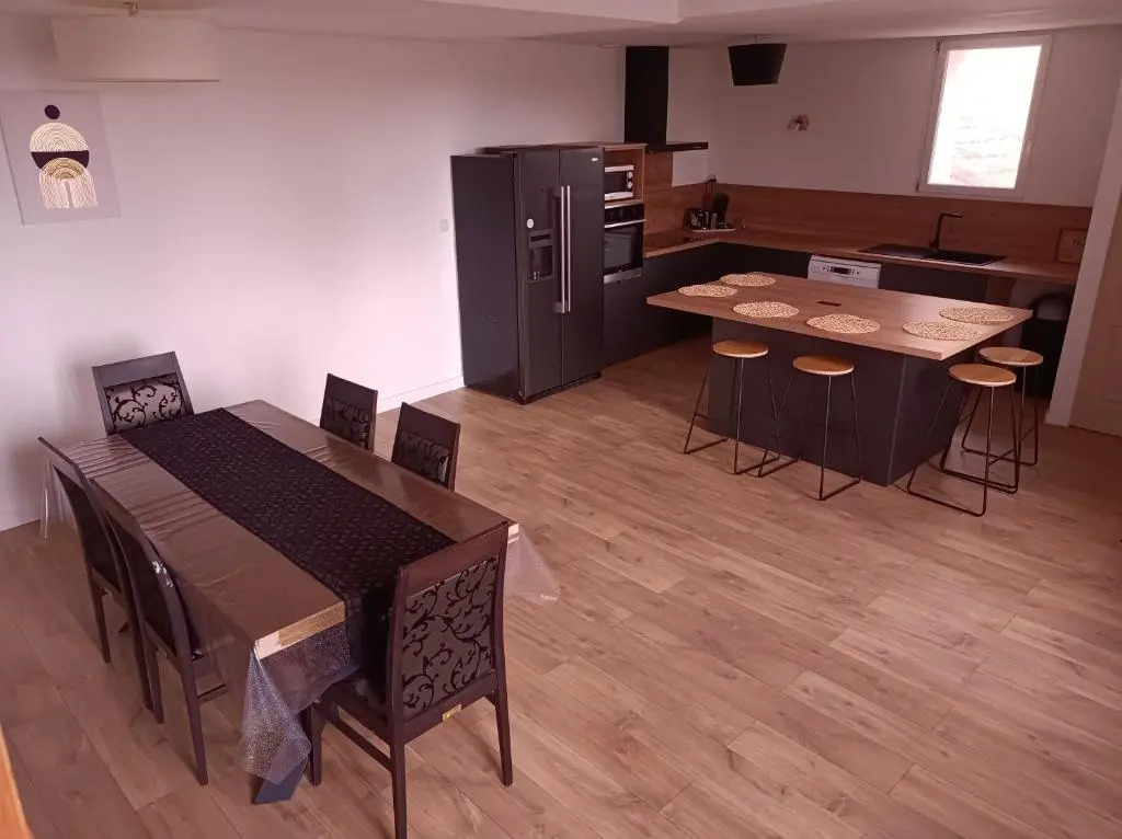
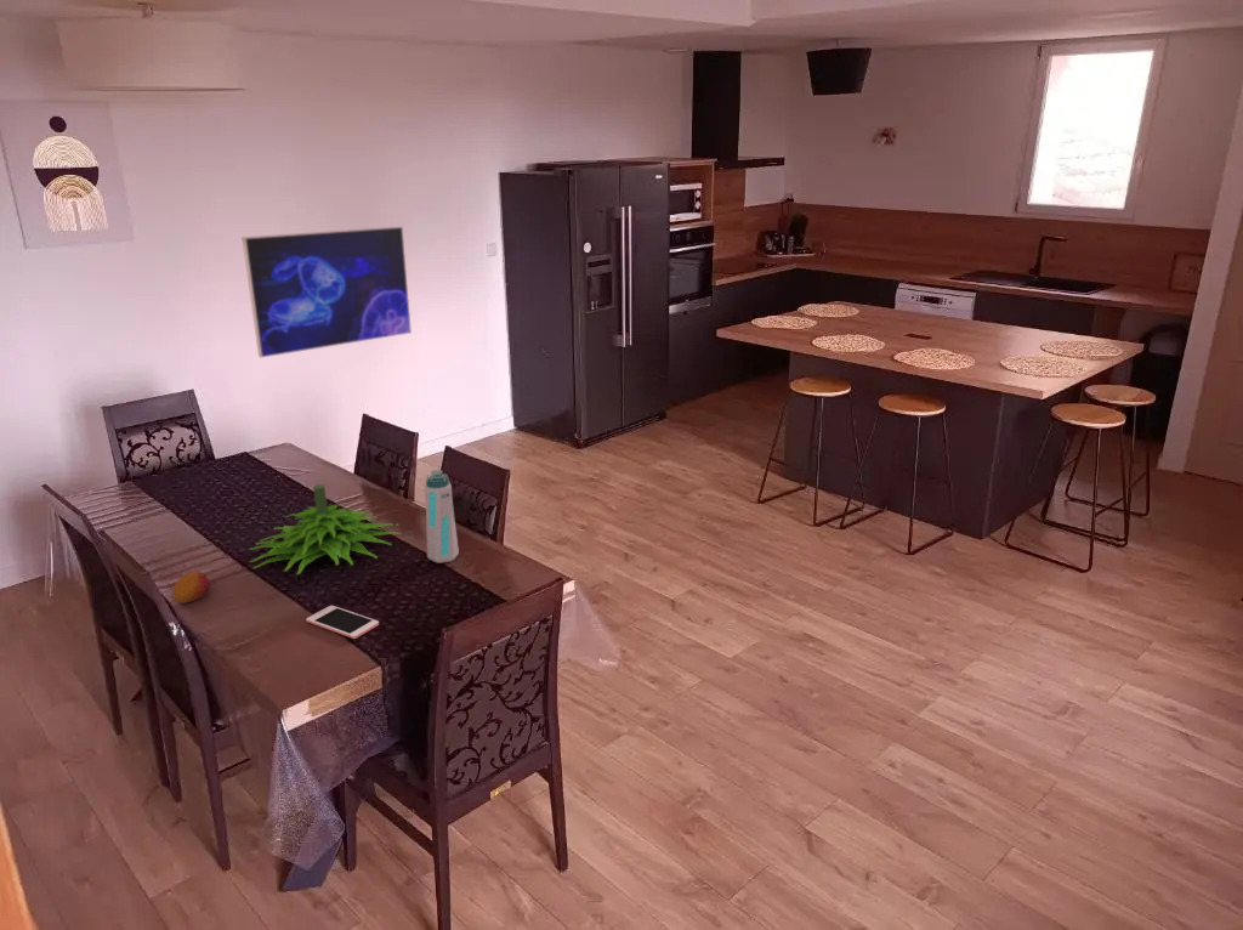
+ fruit (191, 586)
+ plant (324, 520)
+ cell phone (342, 622)
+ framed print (333, 289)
+ water bottle (439, 515)
